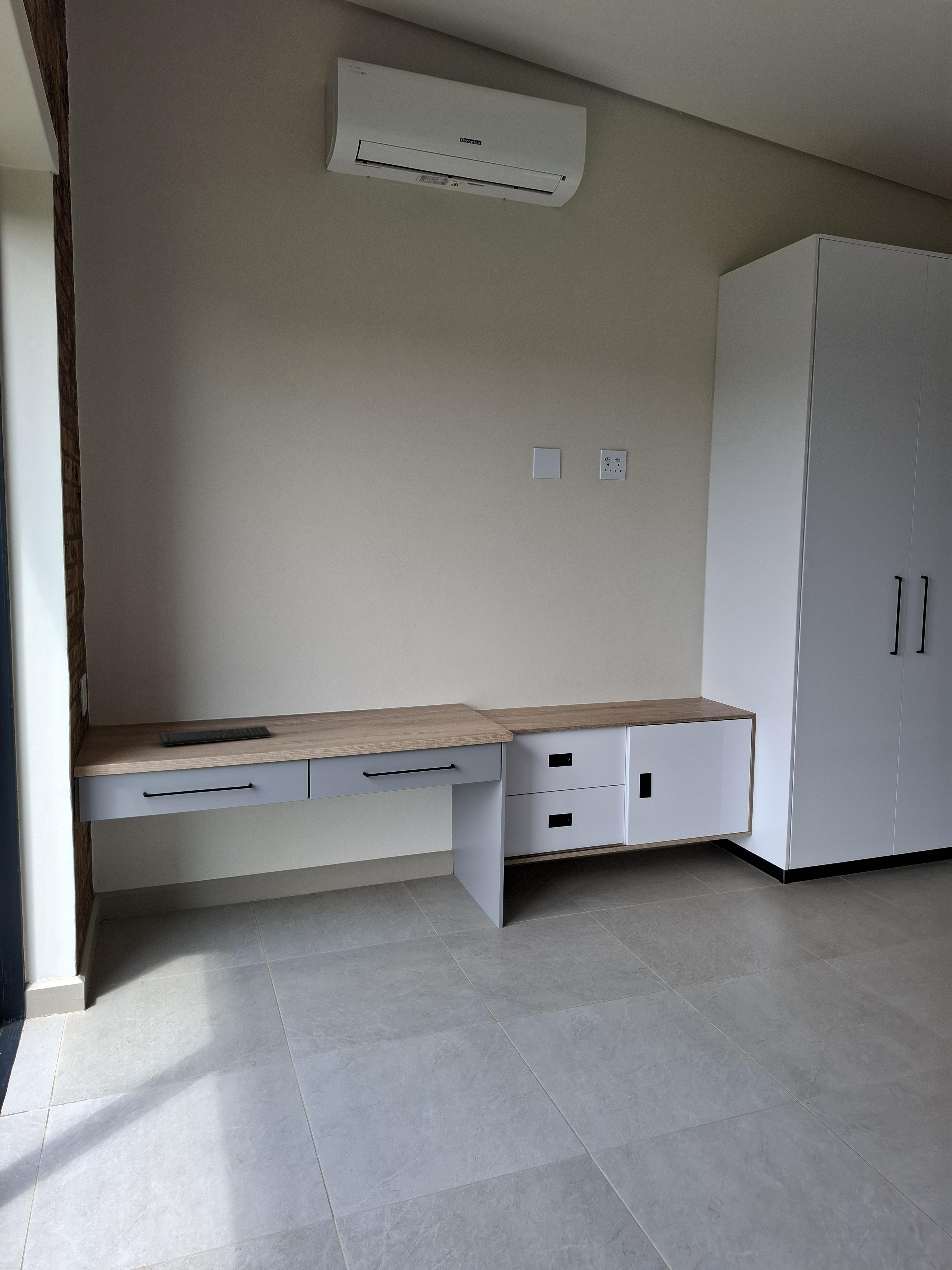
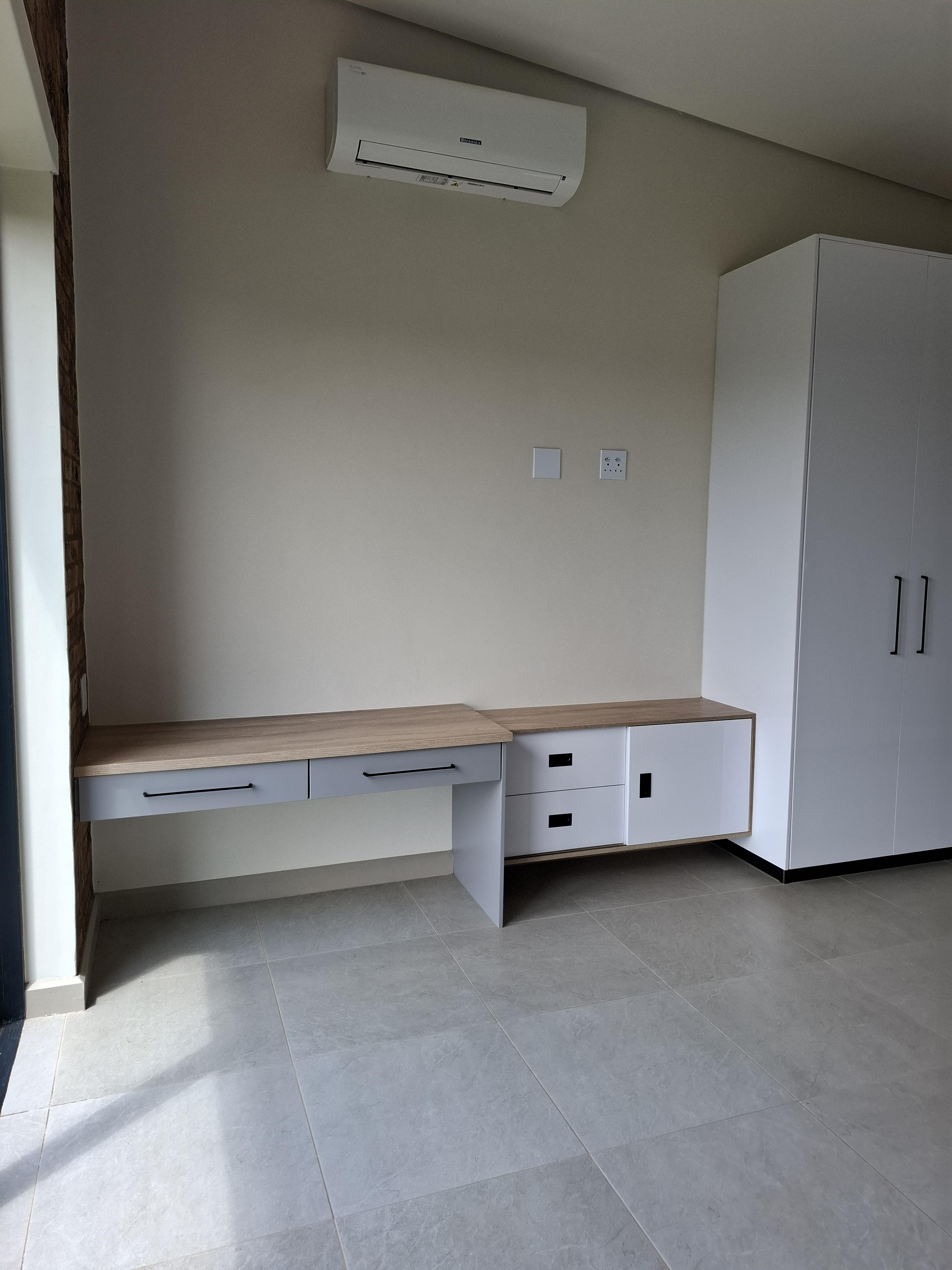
- keyboard (215, 736)
